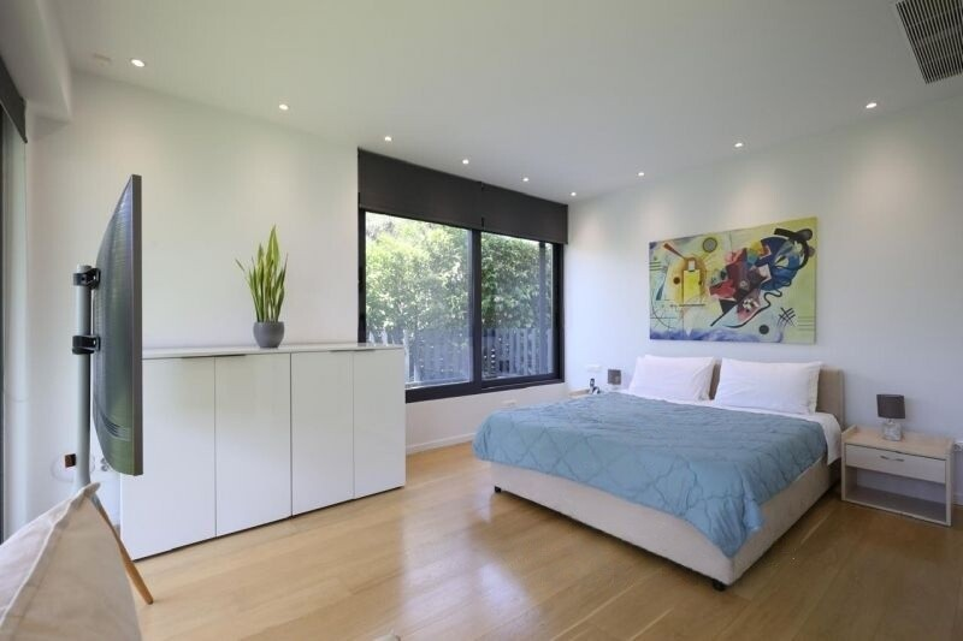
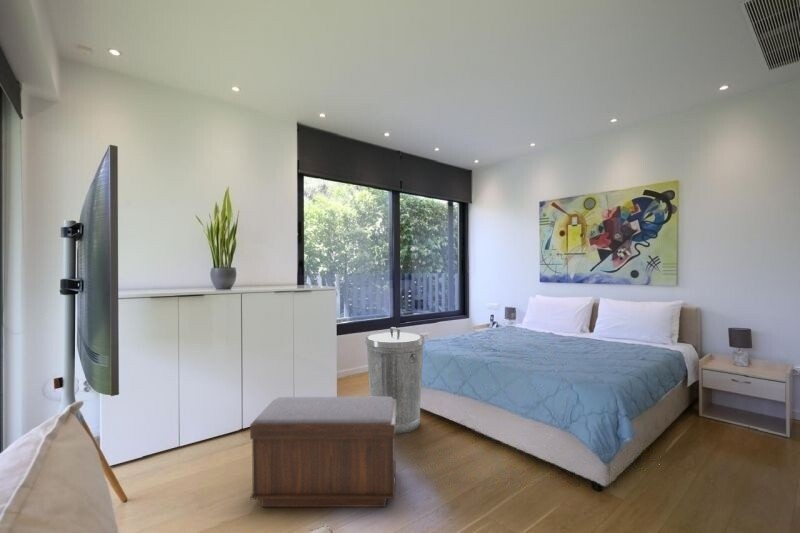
+ trash can (395, 375)
+ bench (329, 446)
